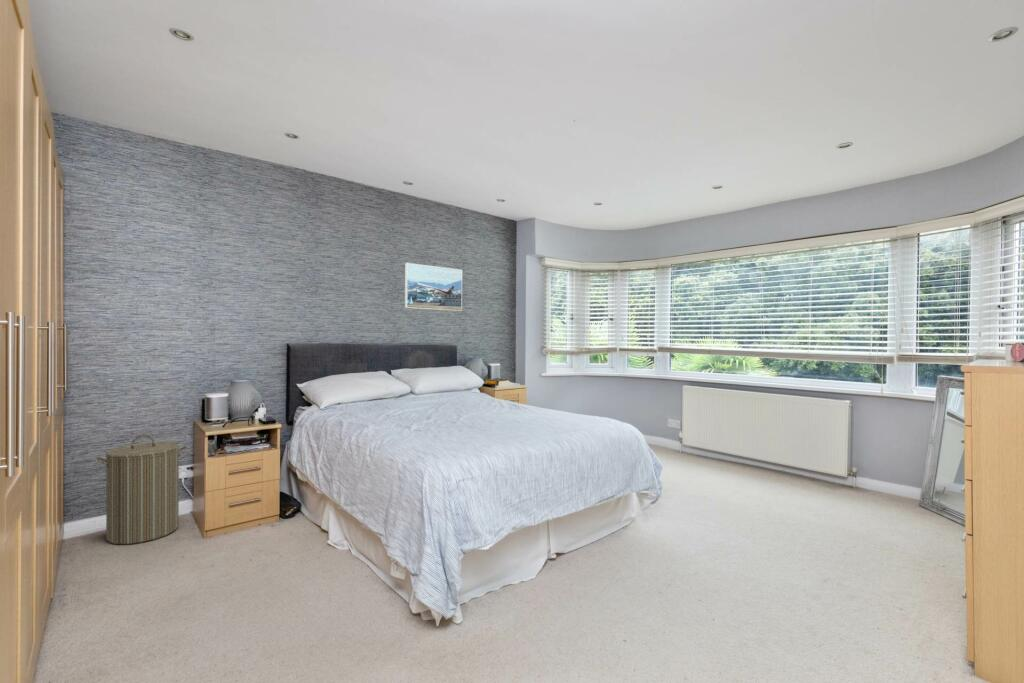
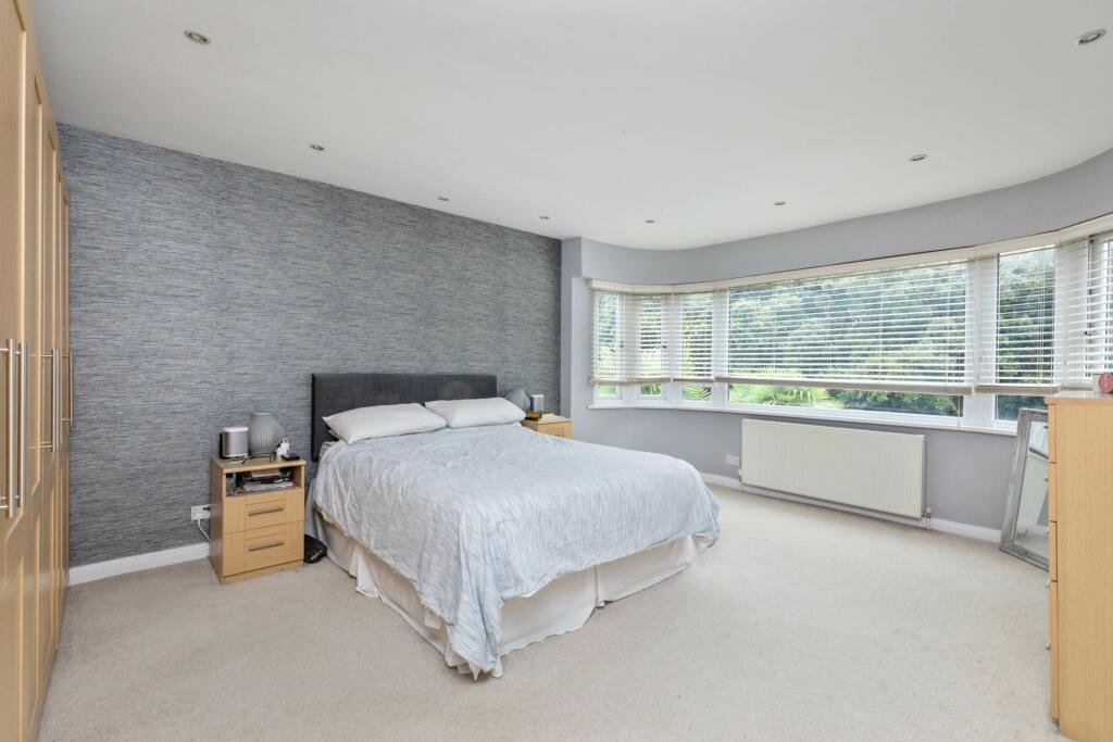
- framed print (434, 287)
- laundry hamper (144, 483)
